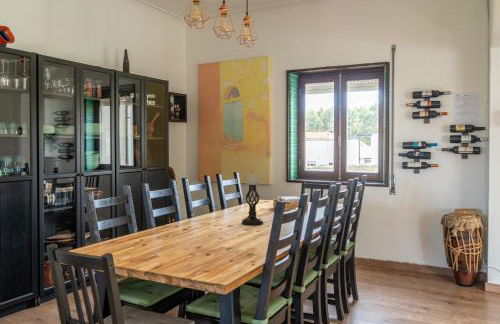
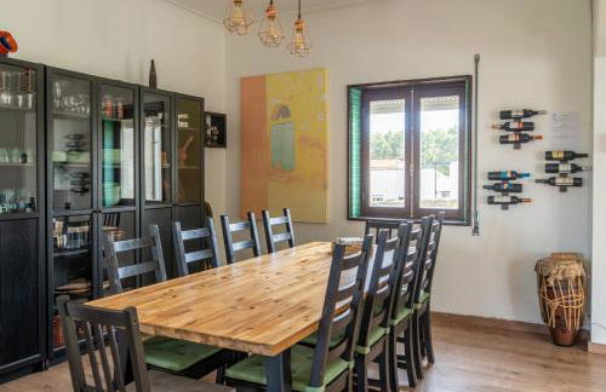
- candle holder (253, 197)
